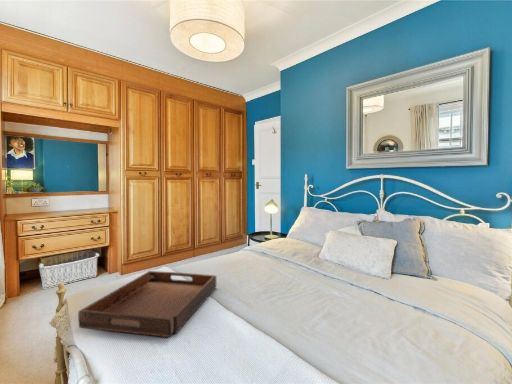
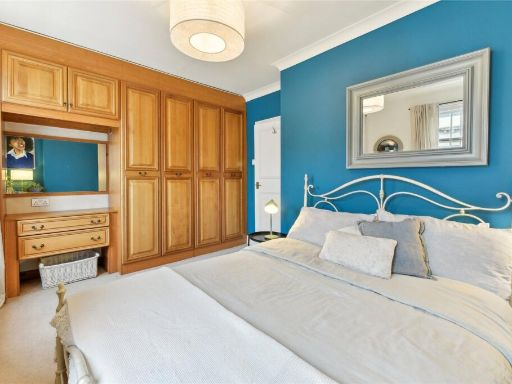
- serving tray (158, 297)
